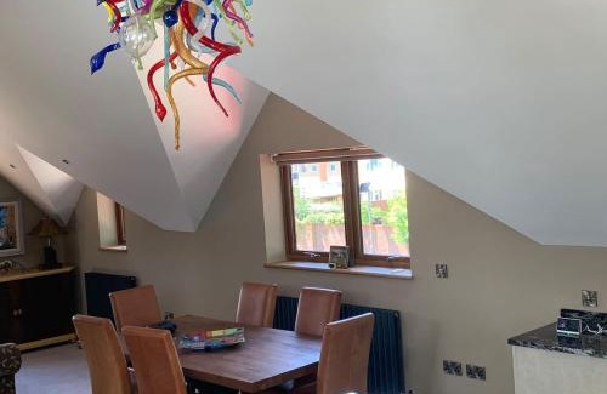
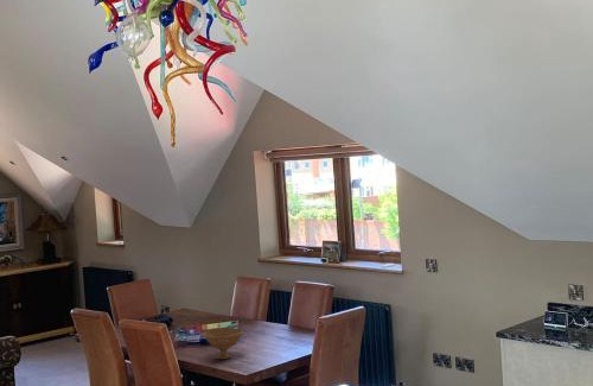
+ bowl (223, 343)
